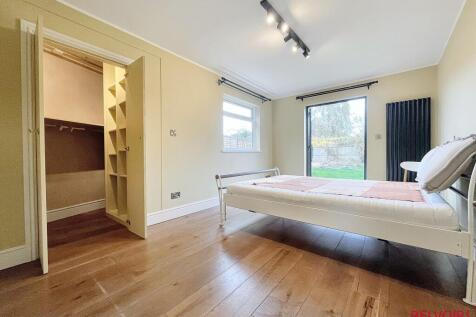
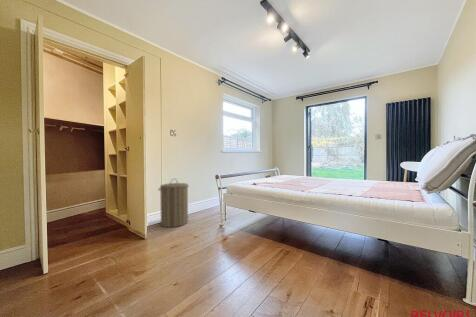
+ laundry hamper (174, 200)
